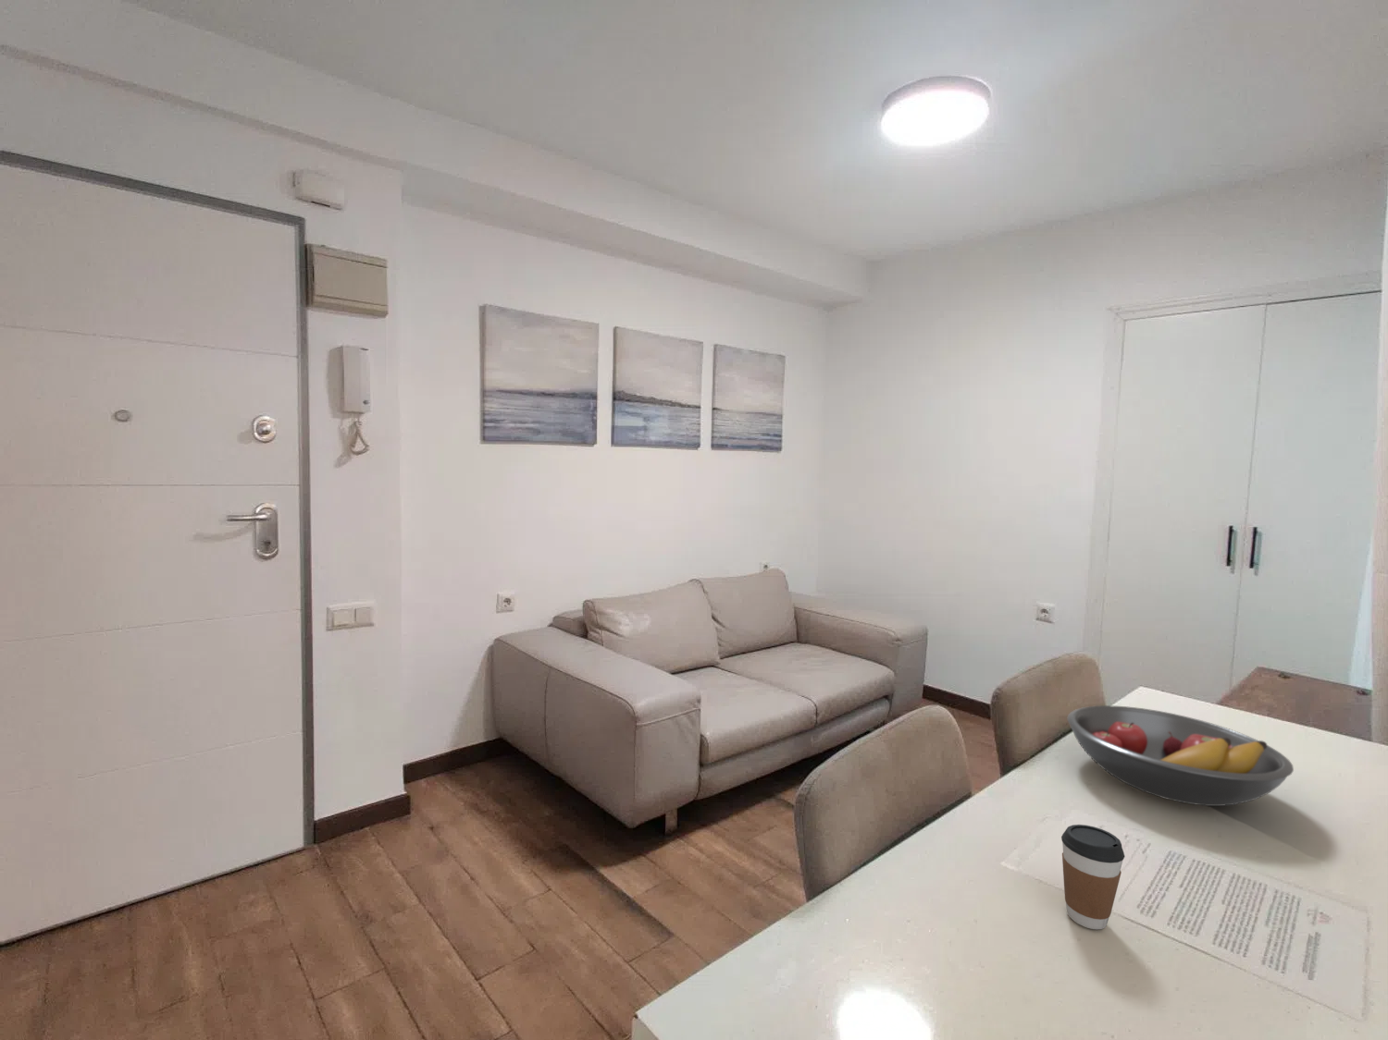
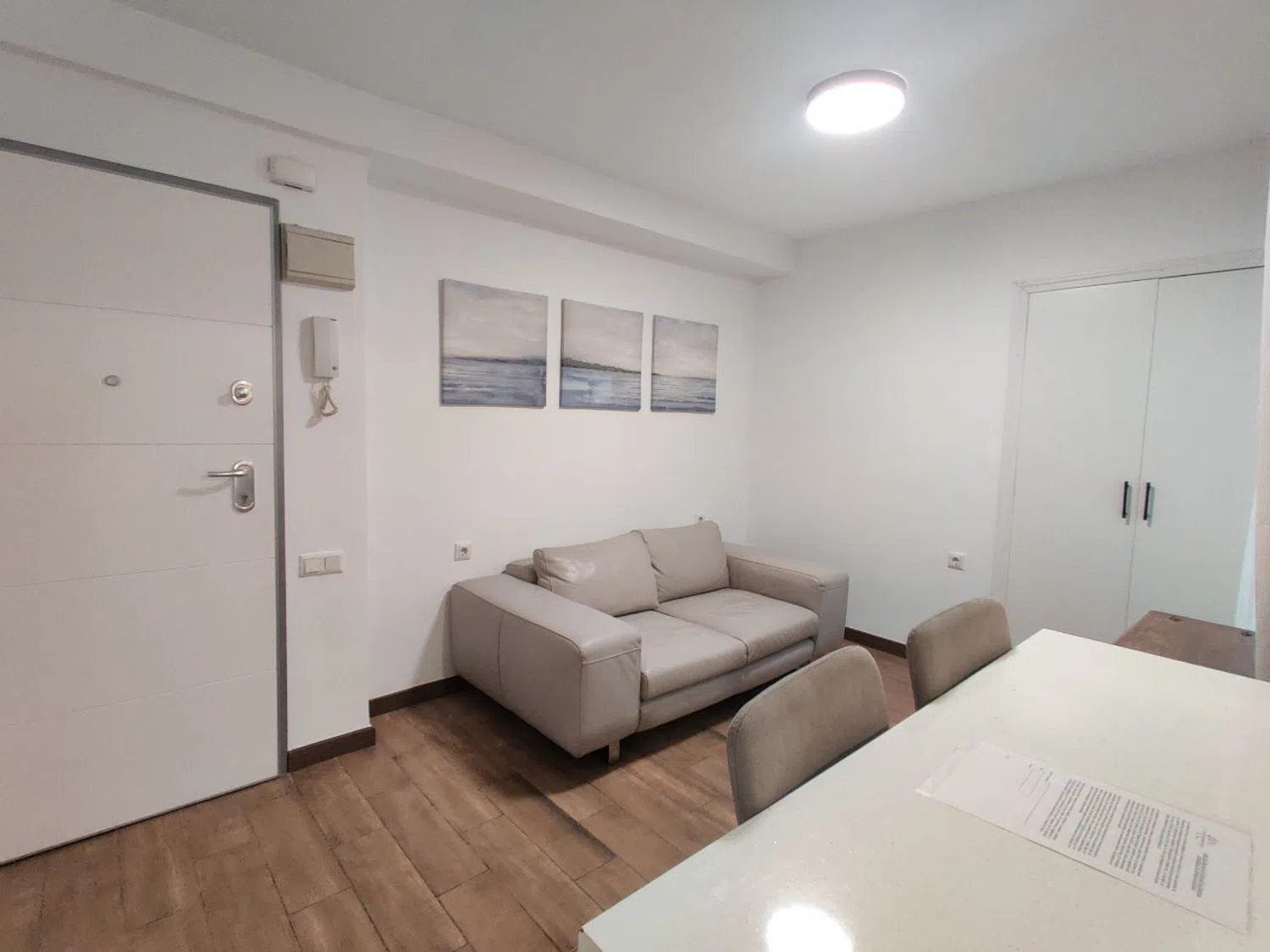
- fruit bowl (1168, 755)
- coffee cup (1090, 876)
